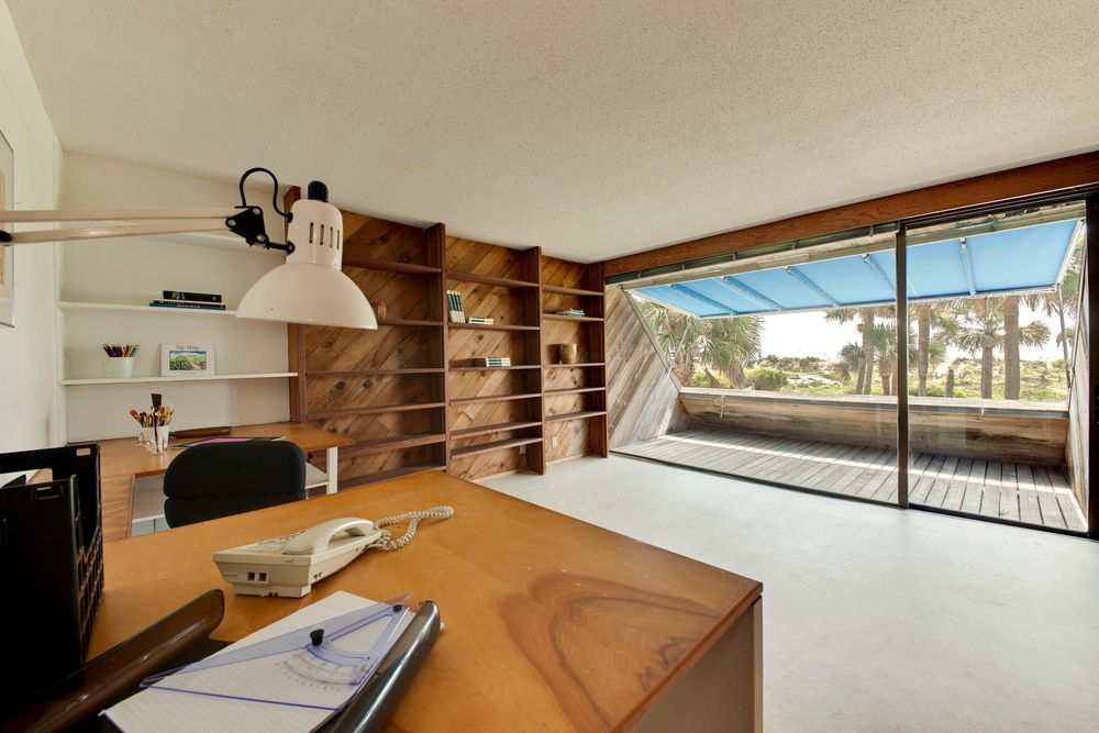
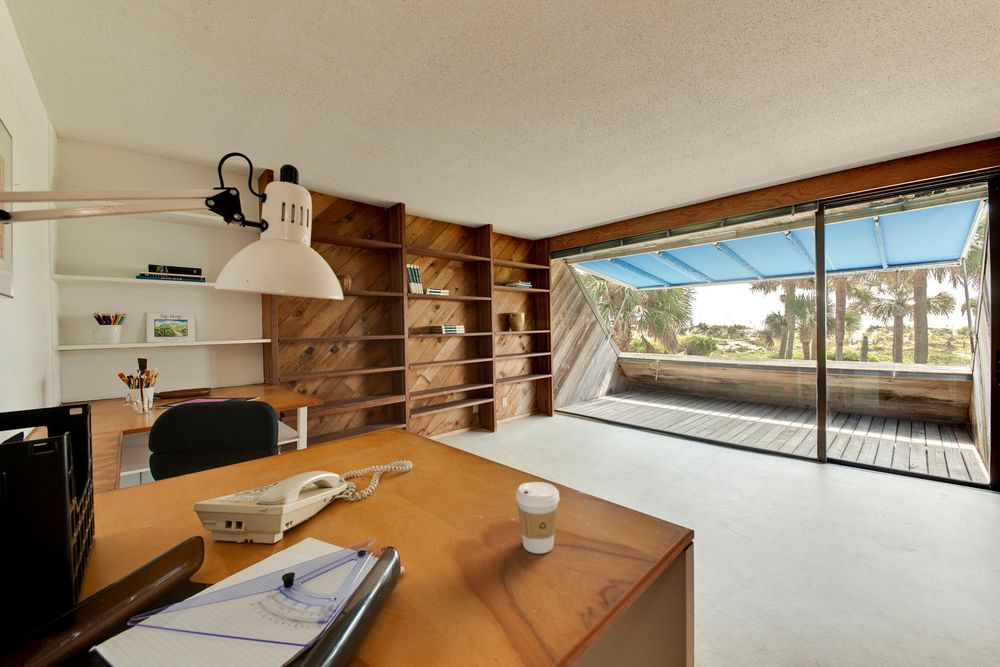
+ coffee cup (537, 515)
